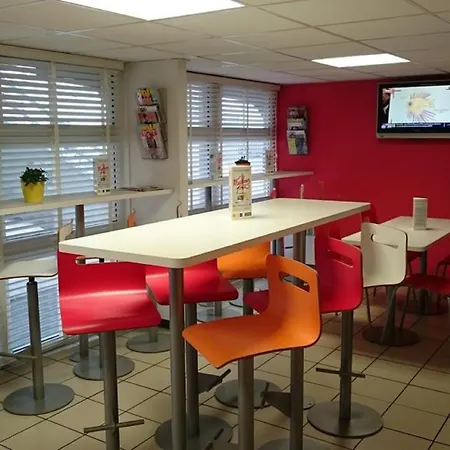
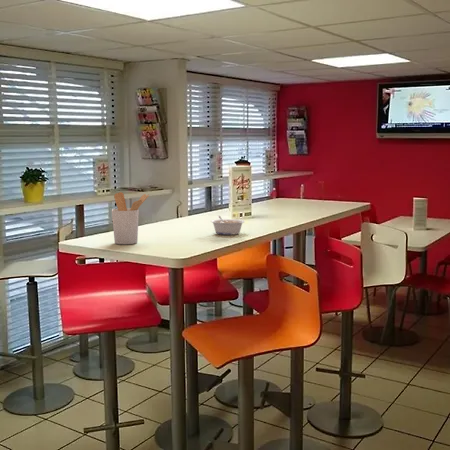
+ utensil holder (131, 217)
+ legume (226, 225)
